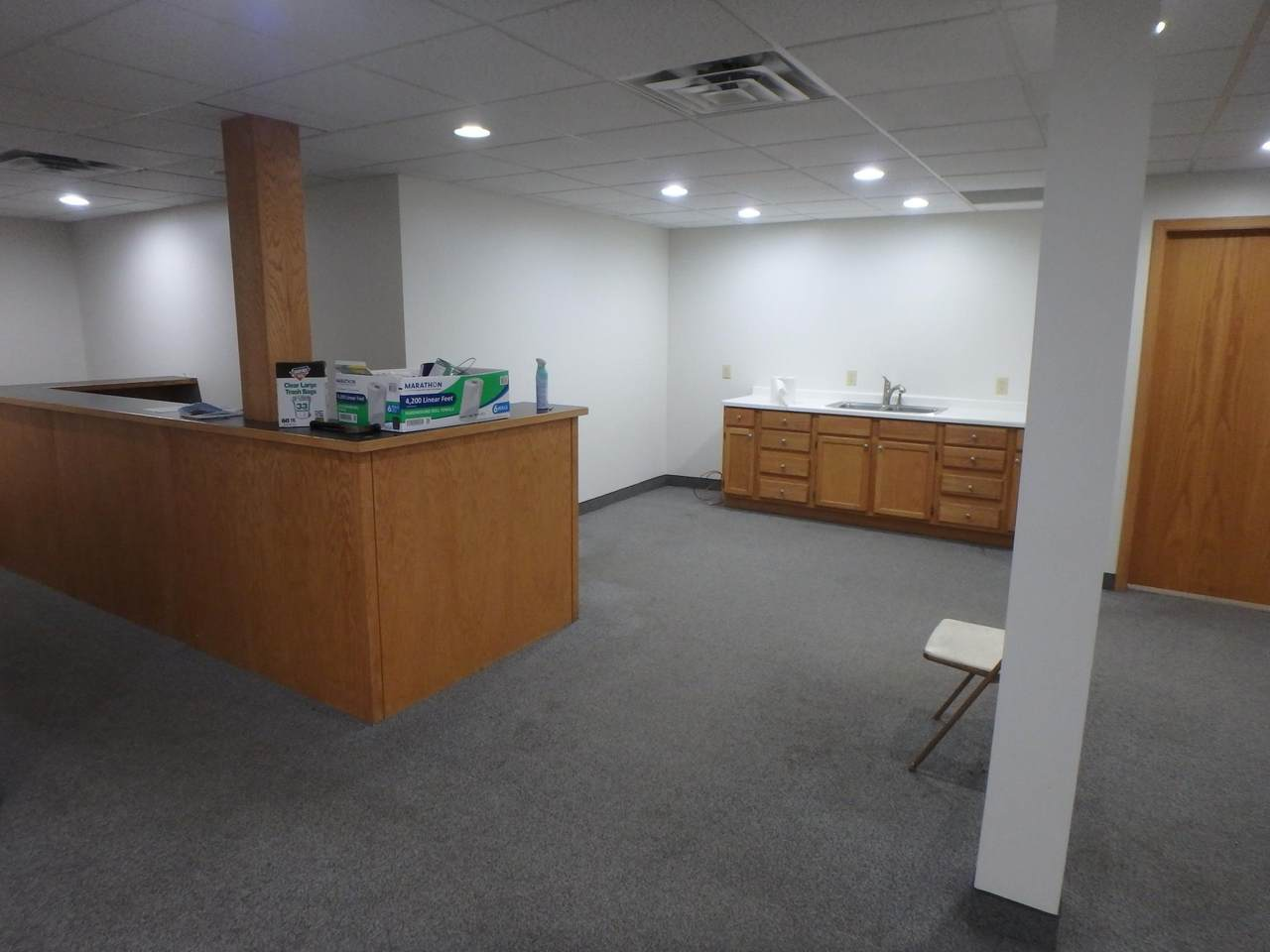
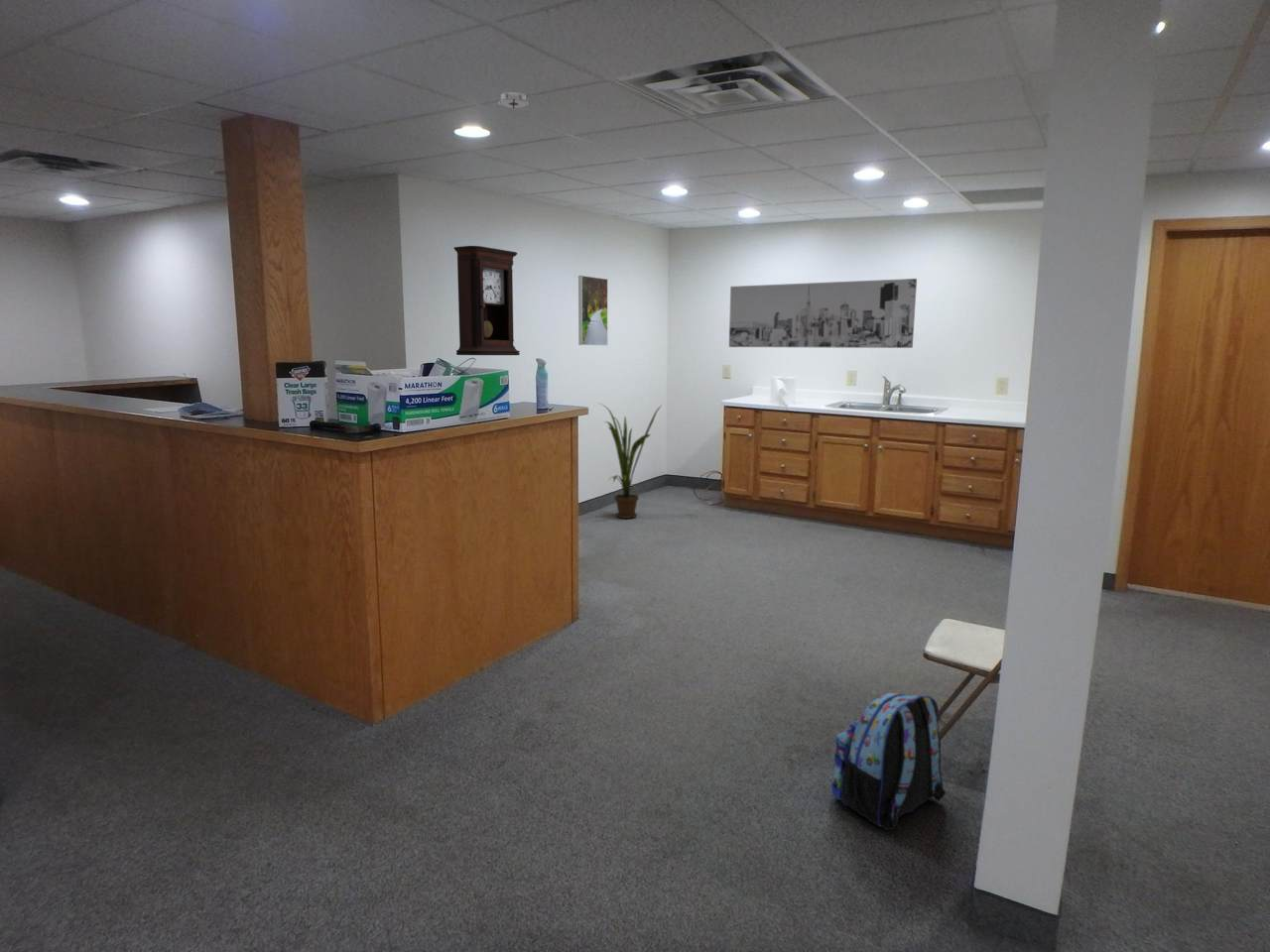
+ pendulum clock (489, 302)
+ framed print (593, 311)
+ house plant (620, 460)
+ smoke detector (512, 100)
+ backpack (889, 747)
+ wall art (816, 315)
